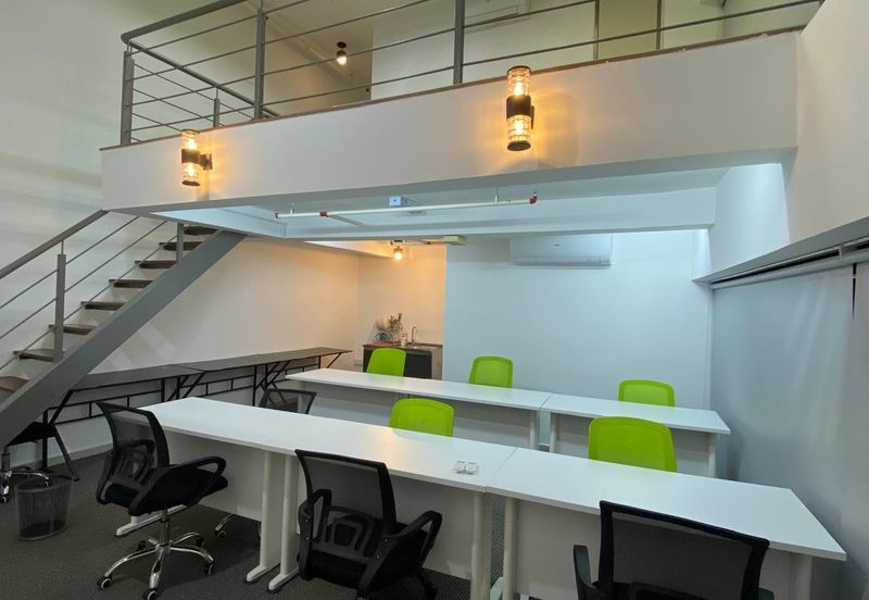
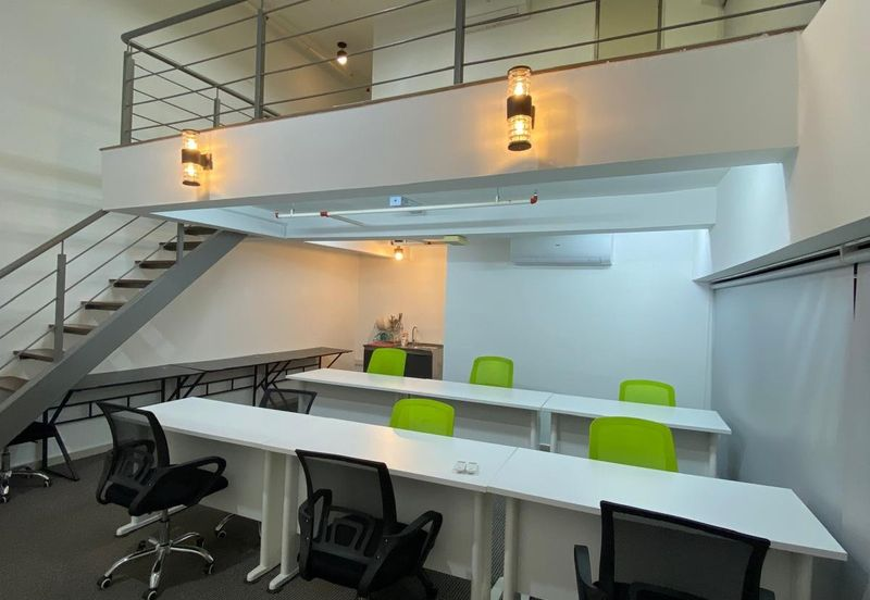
- waste bin (43, 505)
